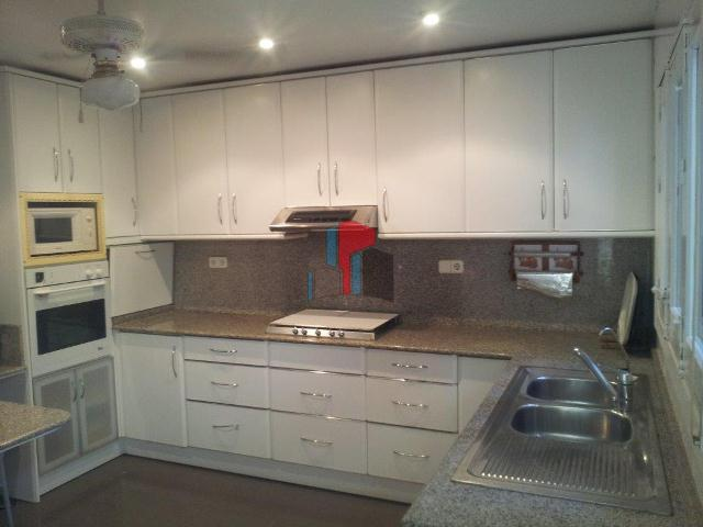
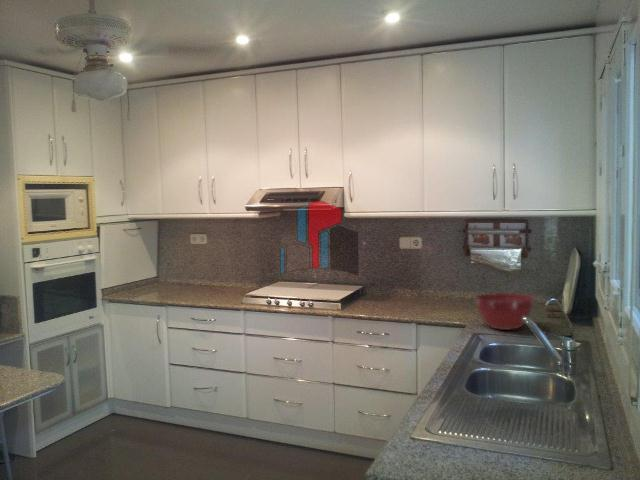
+ mixing bowl (504, 311)
